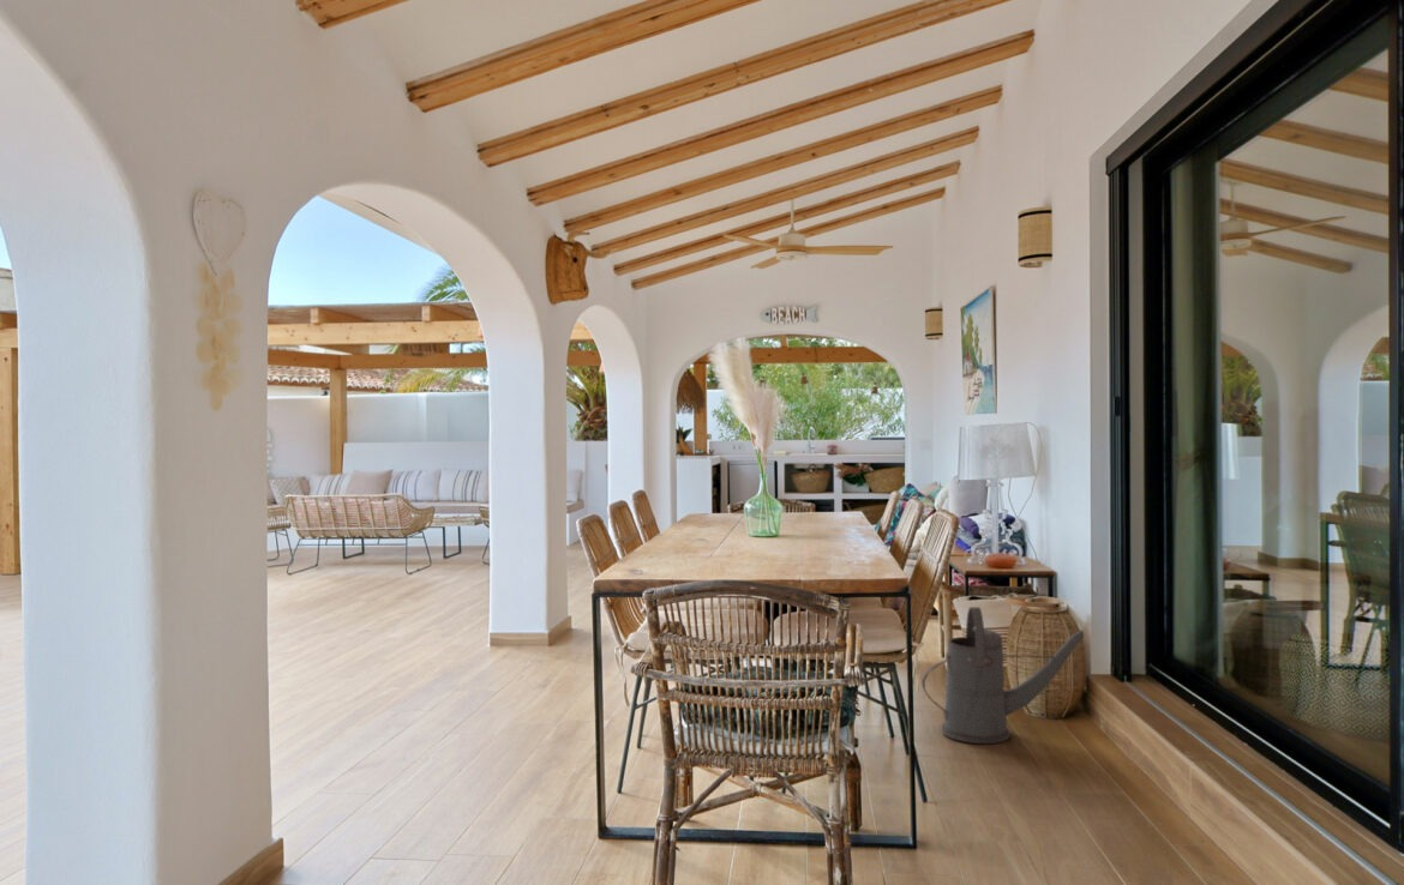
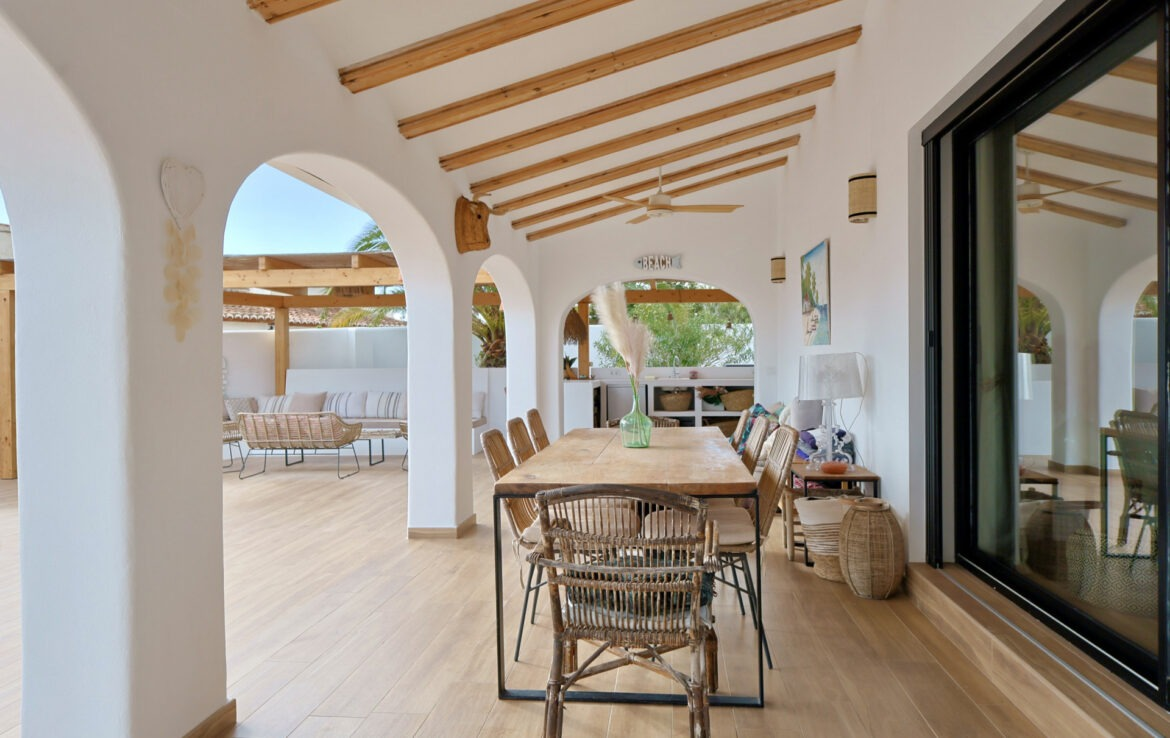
- watering can (1001, 670)
